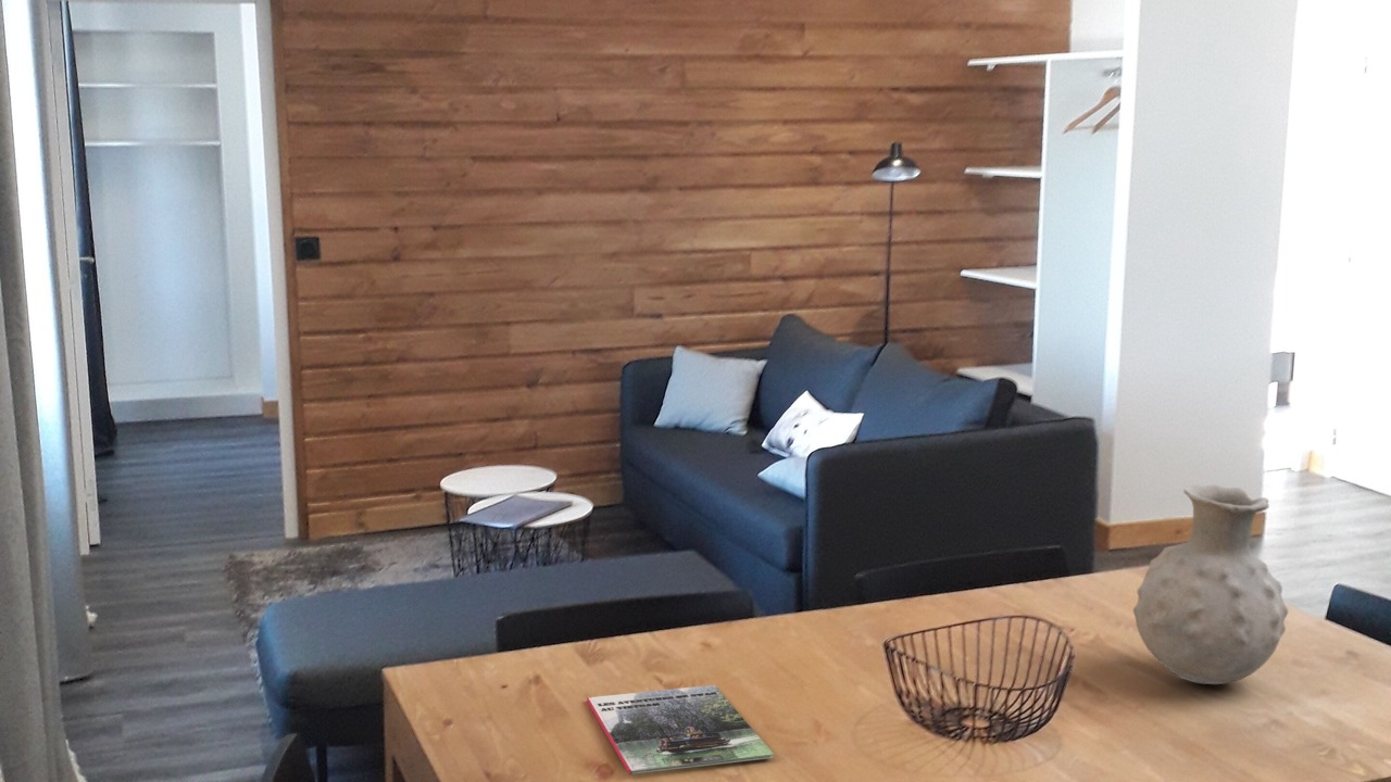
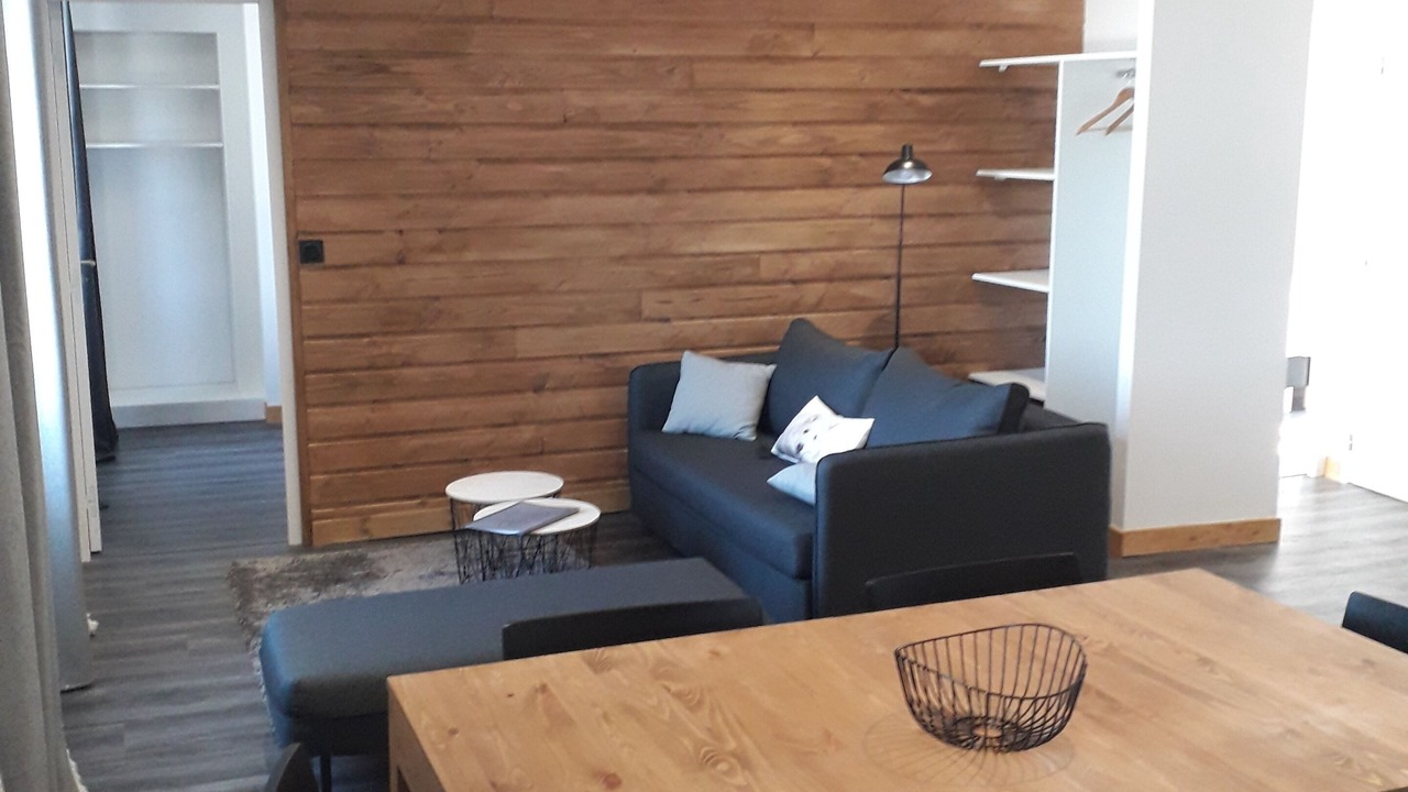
- vase (1211, 585)
- magazine (675, 726)
